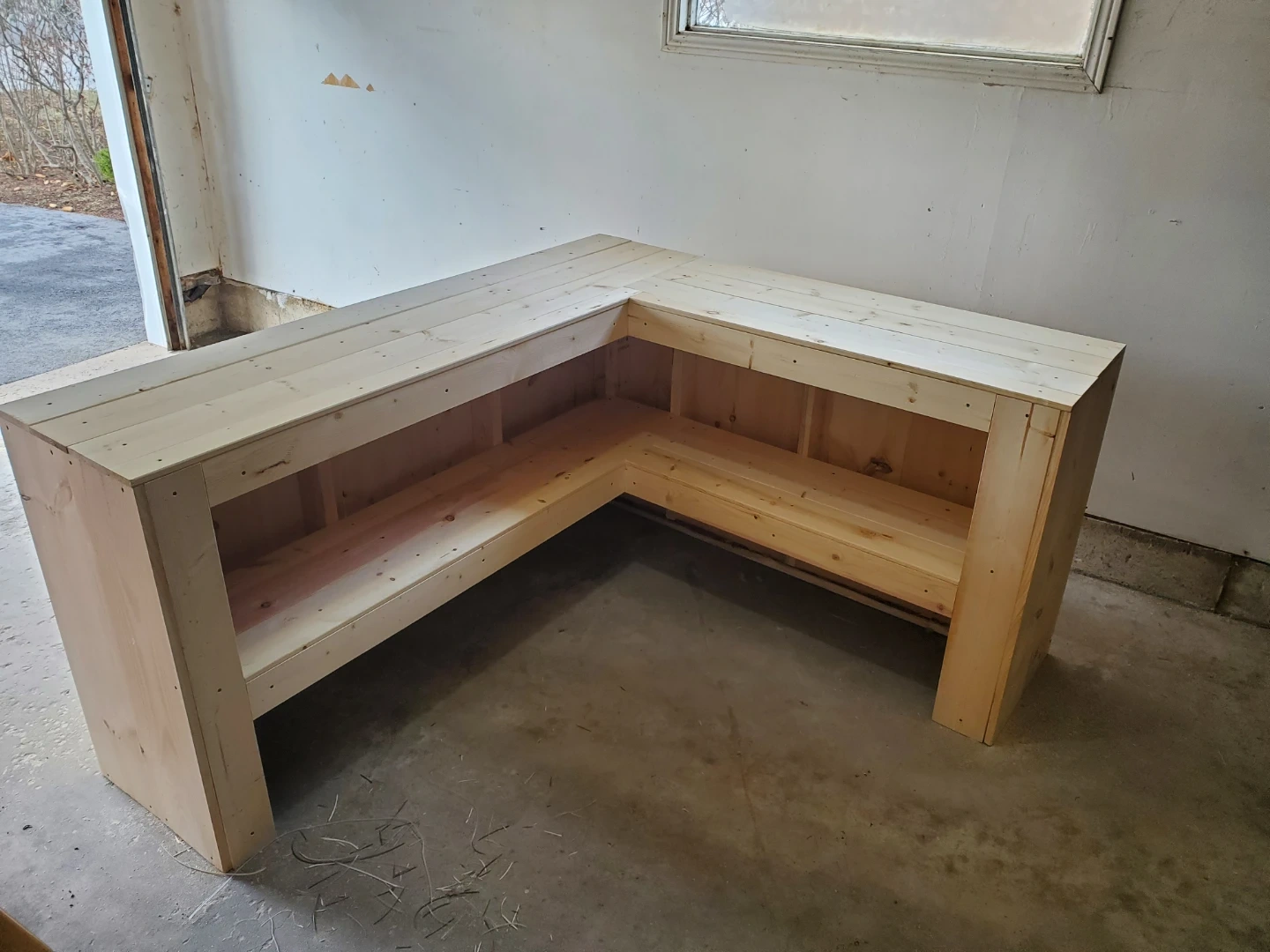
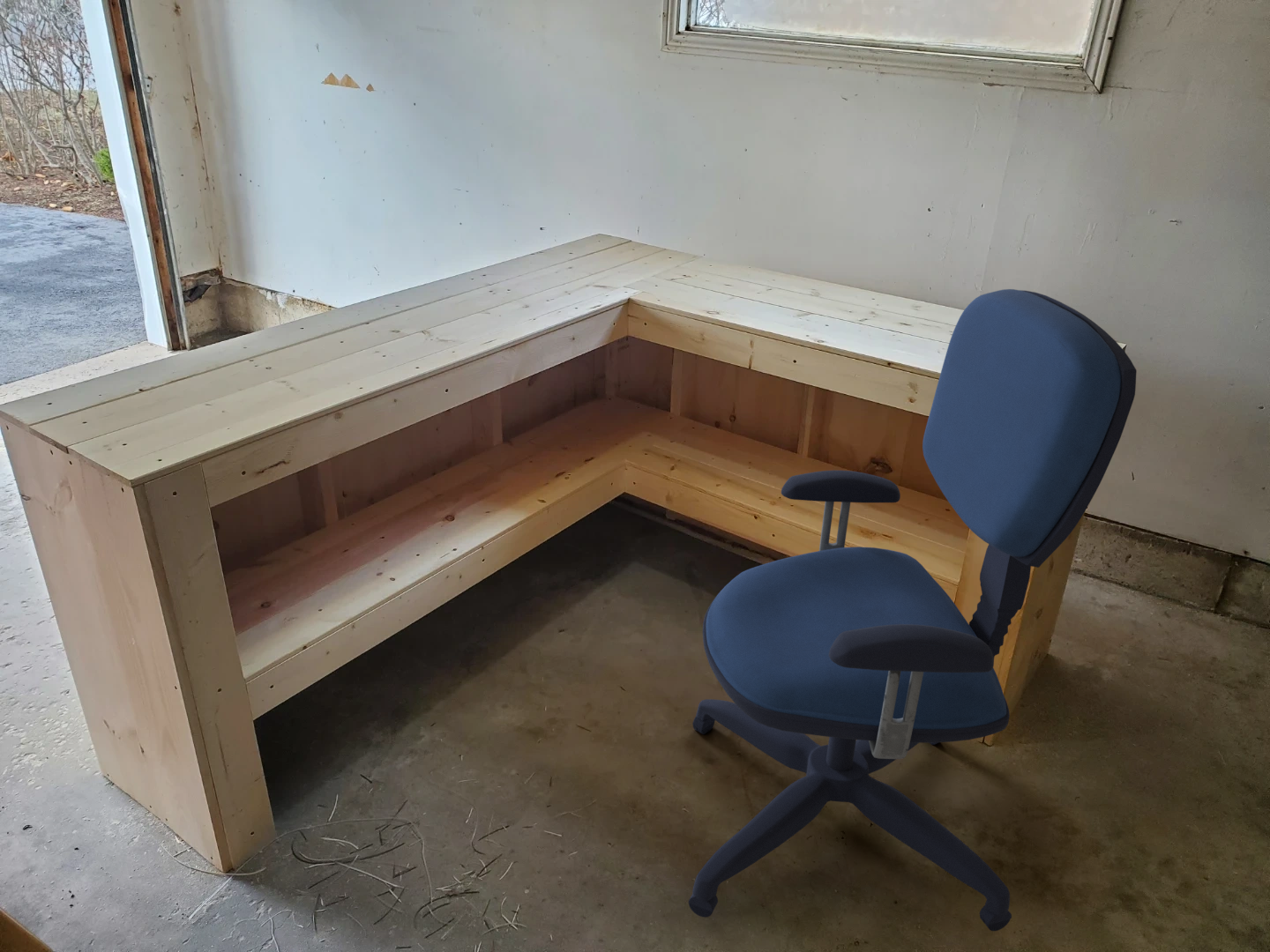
+ office chair (862, 589)
